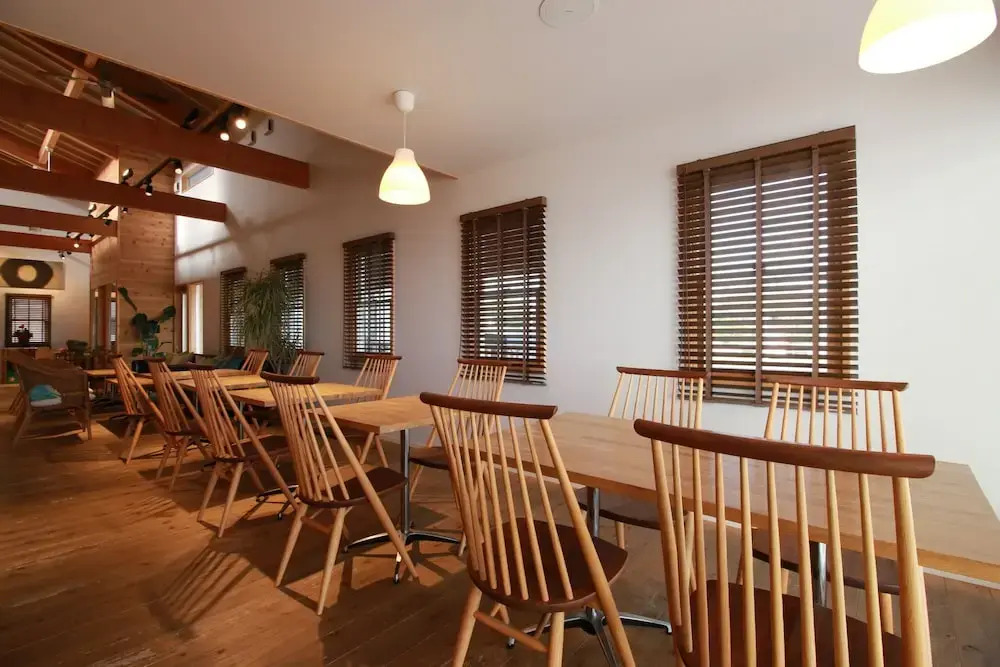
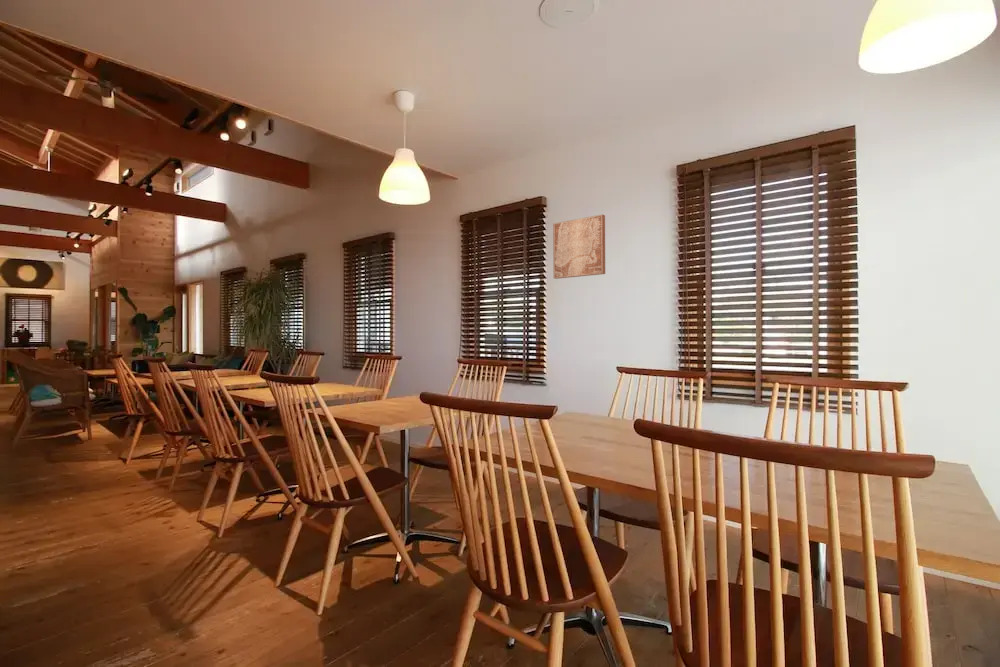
+ wall art (578, 247)
